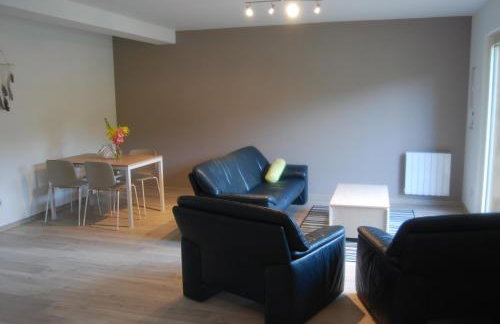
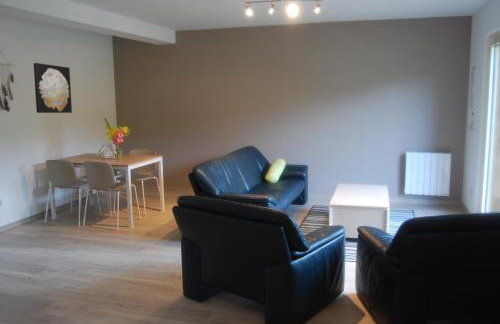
+ wall art (53, 89)
